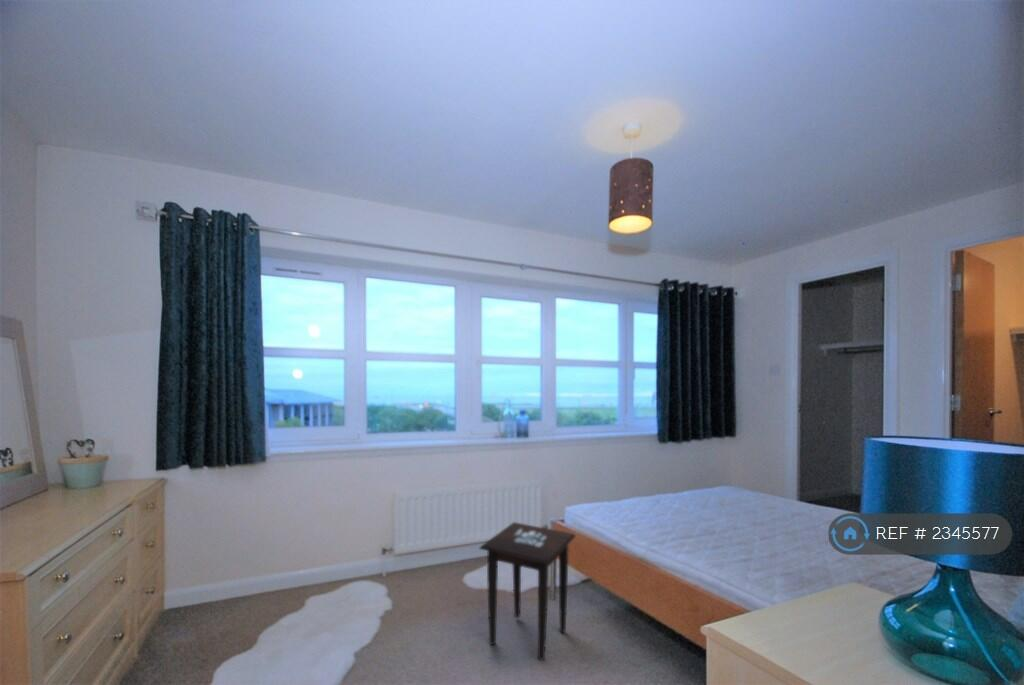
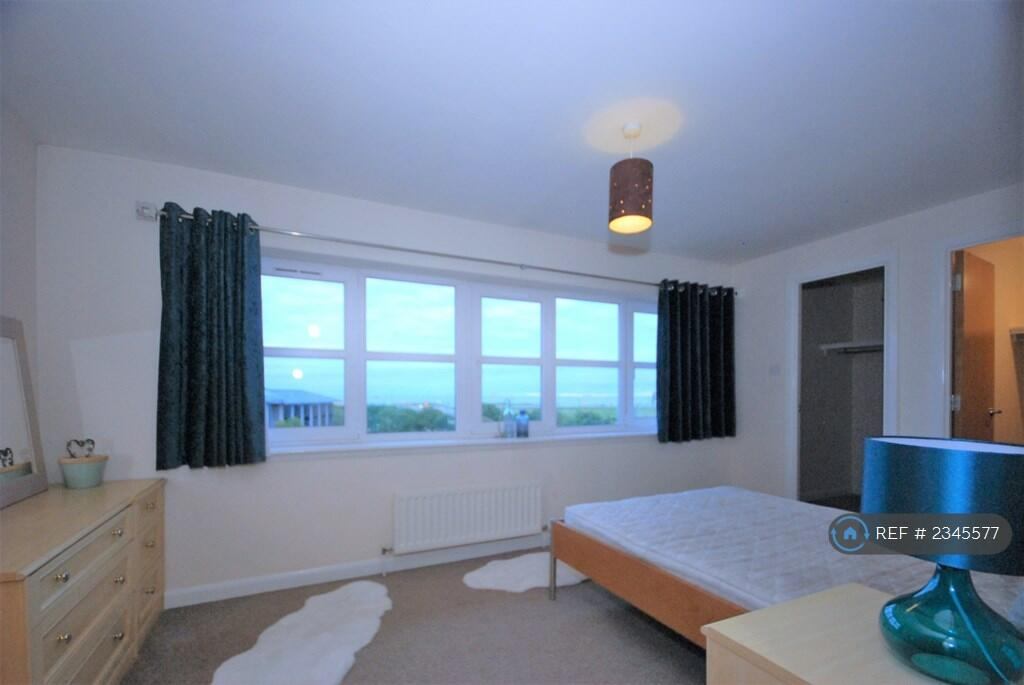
- side table (520, 586)
